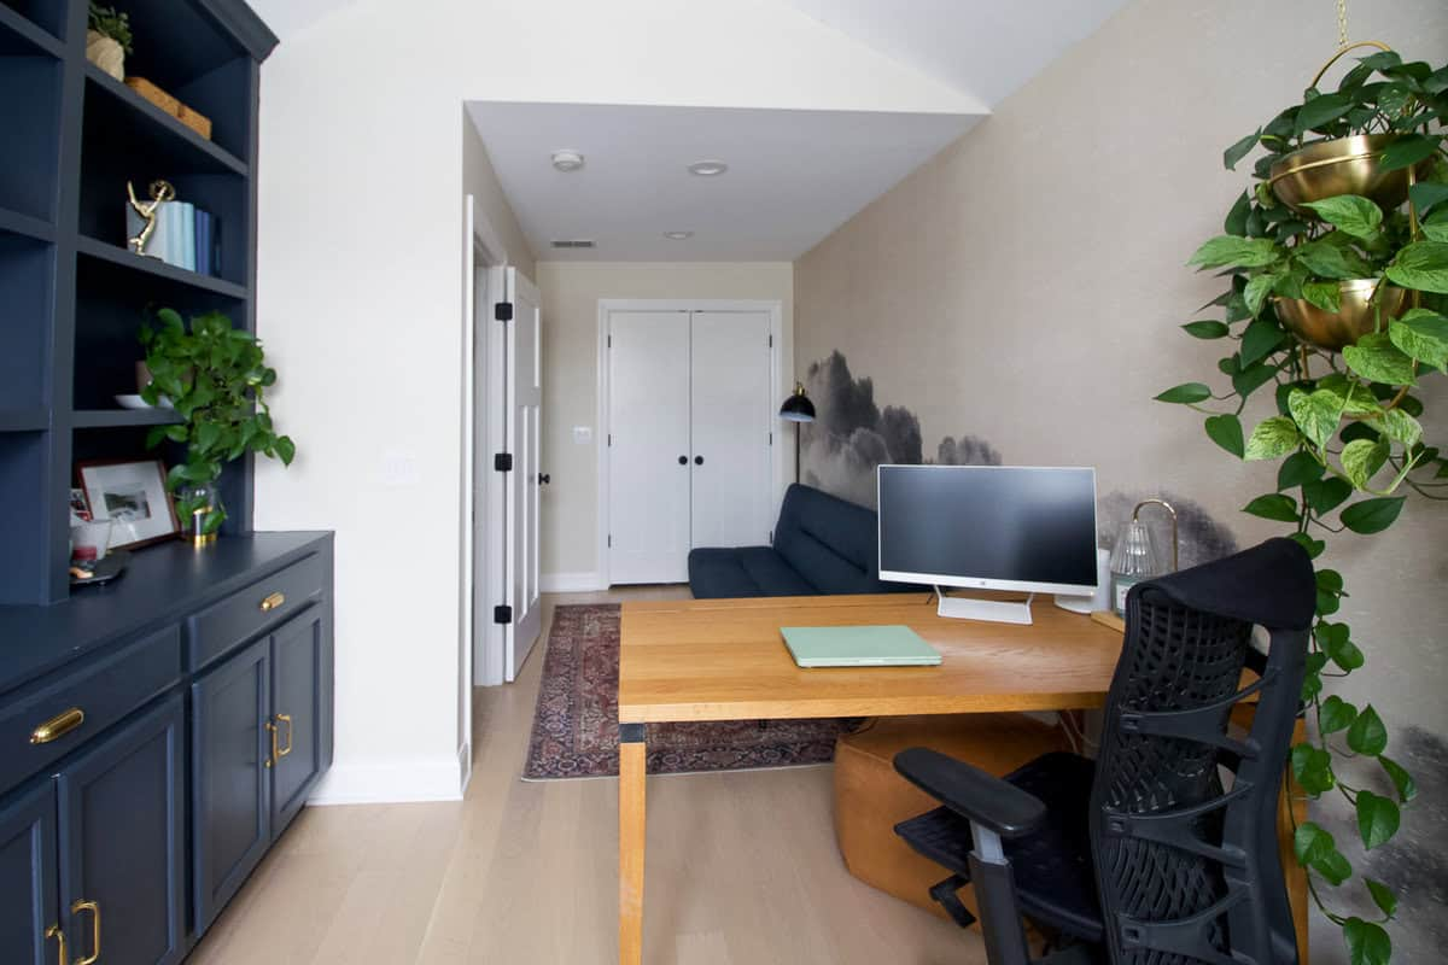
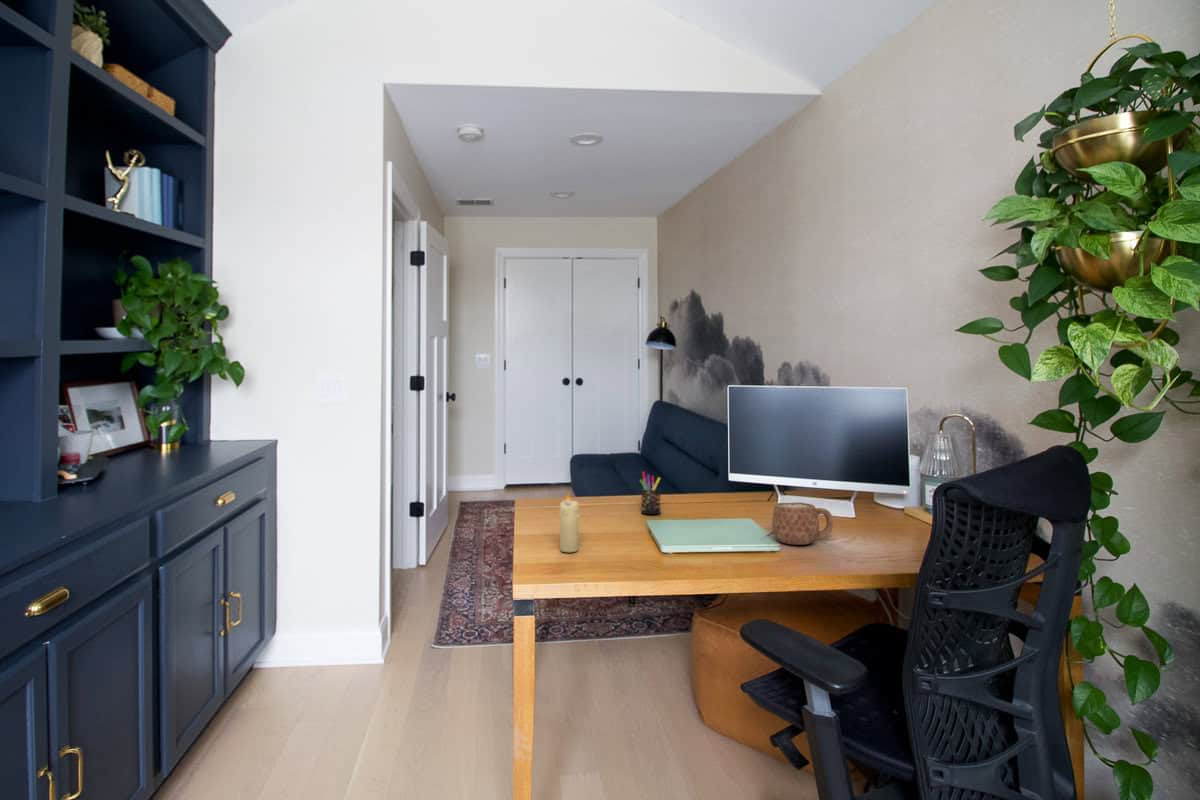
+ mug (803, 522)
+ candle (569, 520)
+ pen holder (648, 492)
